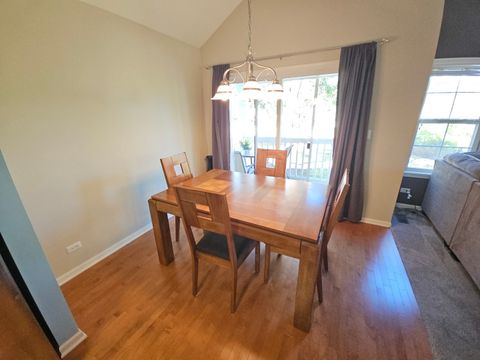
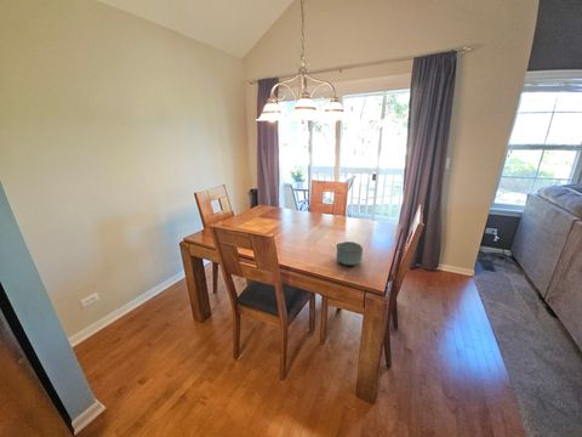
+ bowl (348, 252)
